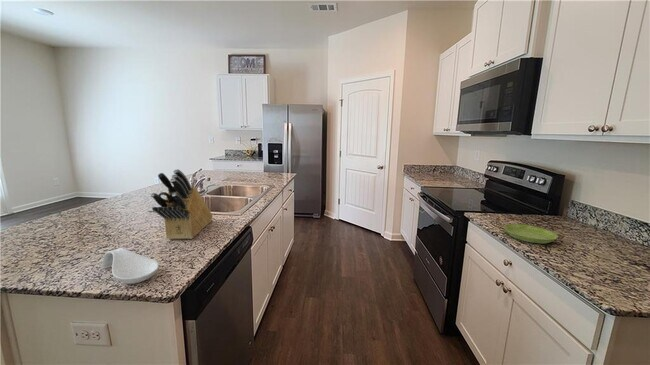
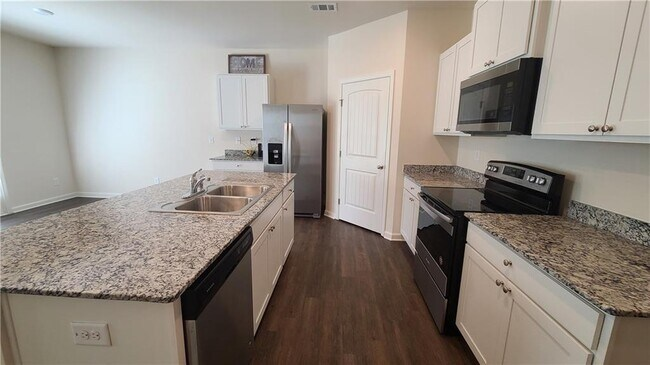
- spoon rest (126, 264)
- saucer (529, 233)
- knife block (185, 200)
